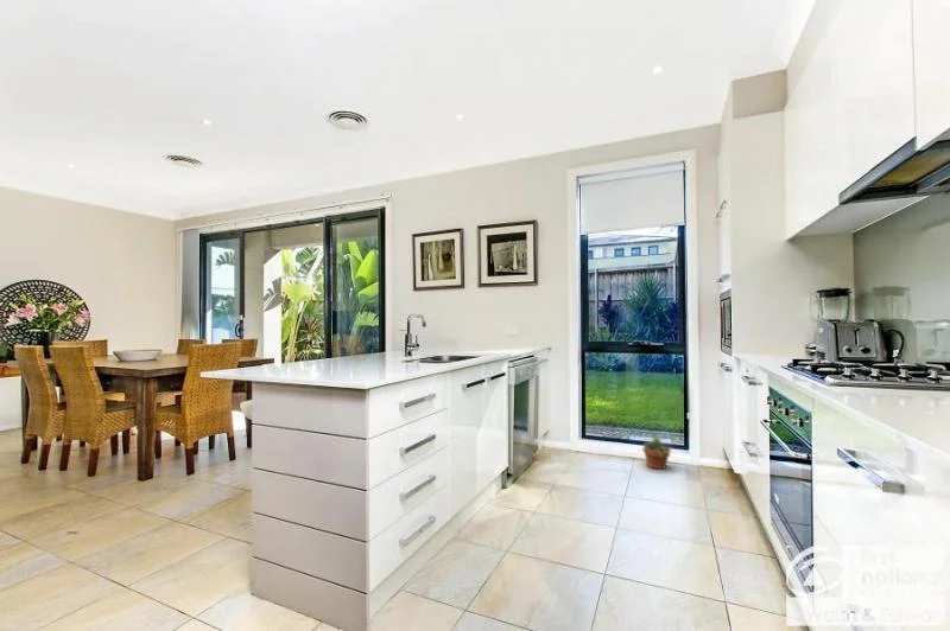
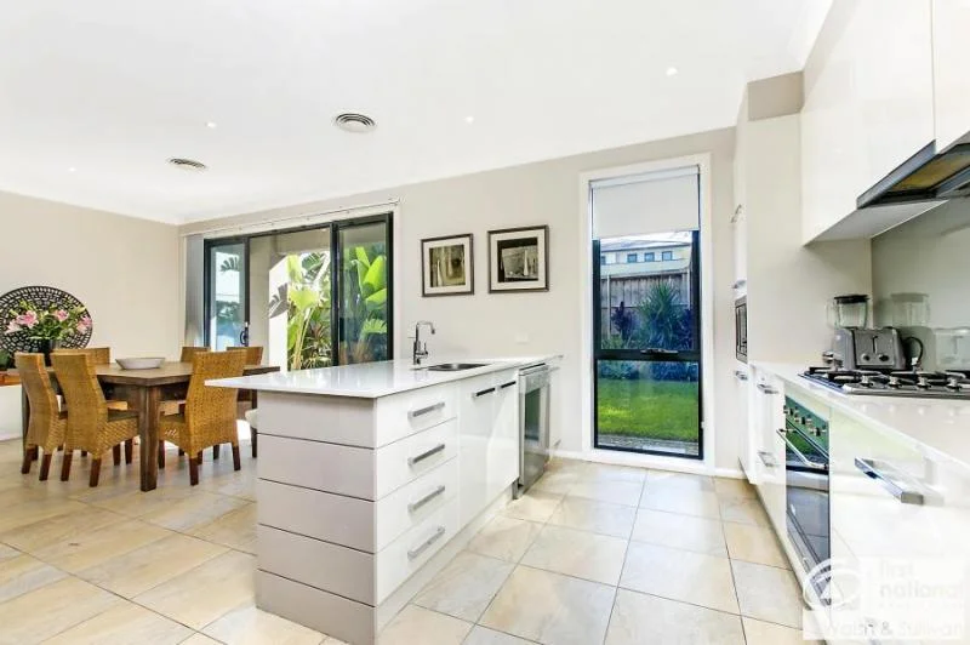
- potted plant (657, 450)
